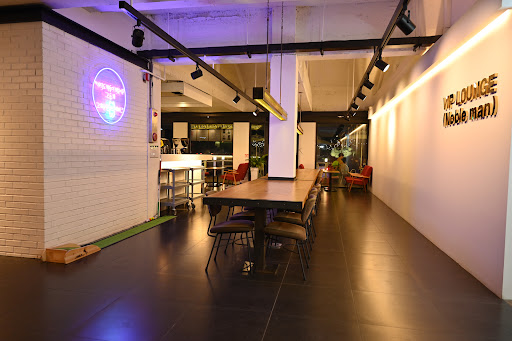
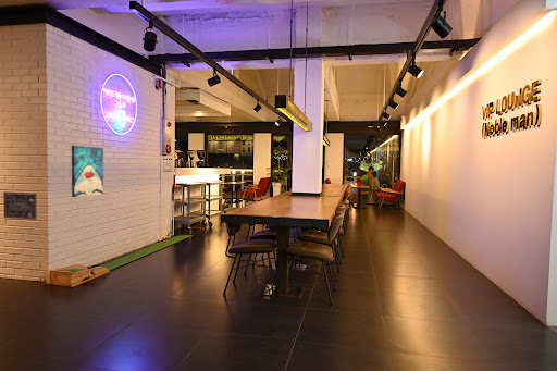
+ wall art (88, 171)
+ wall art (20, 206)
